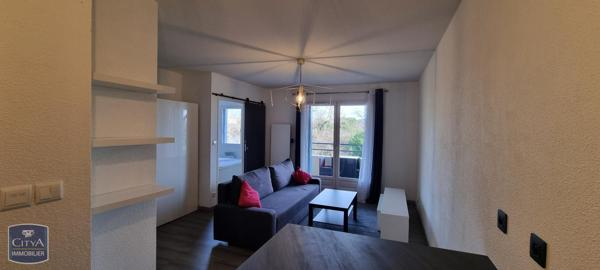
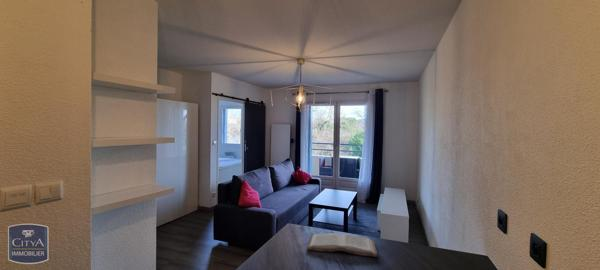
+ book (341, 242)
